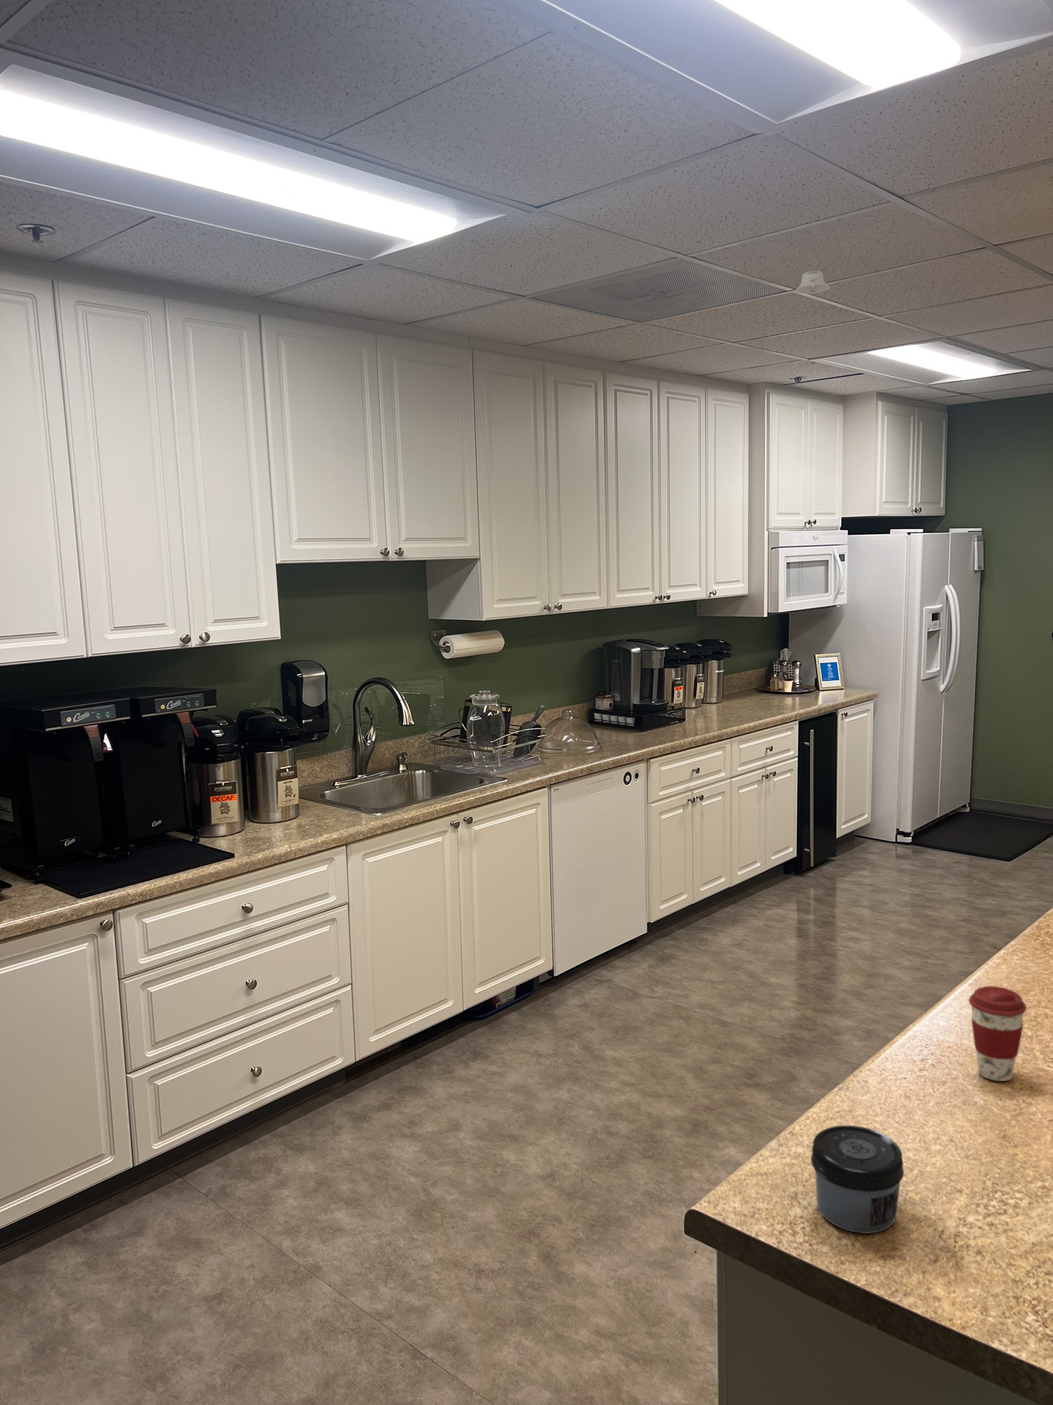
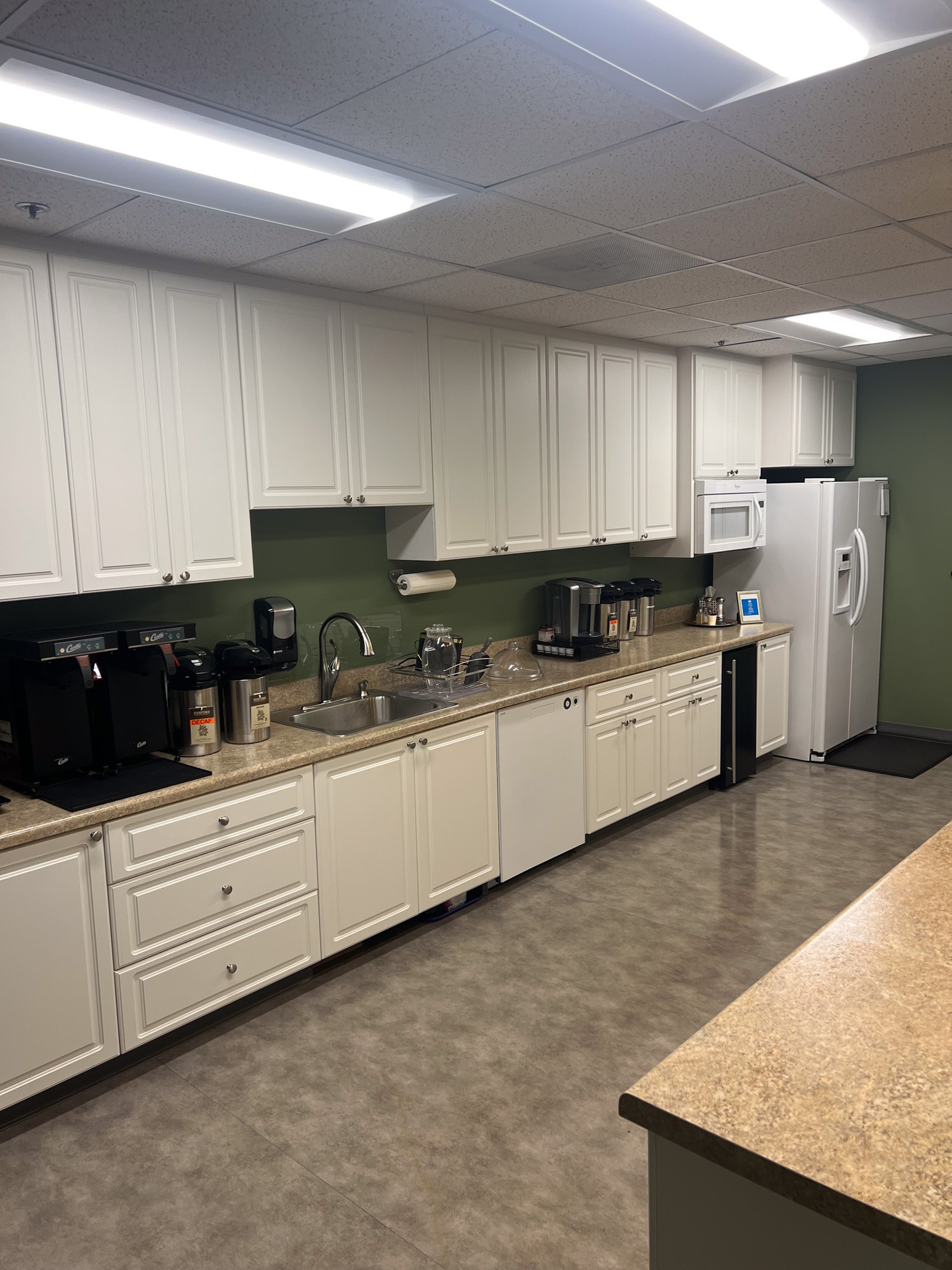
- recessed light (812, 282)
- coffee cup (997, 1034)
- jar (856, 1179)
